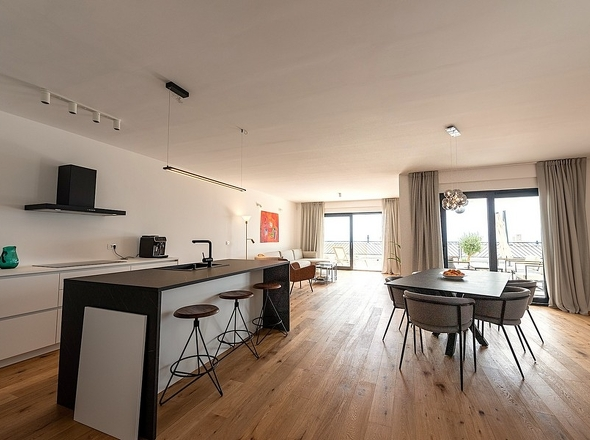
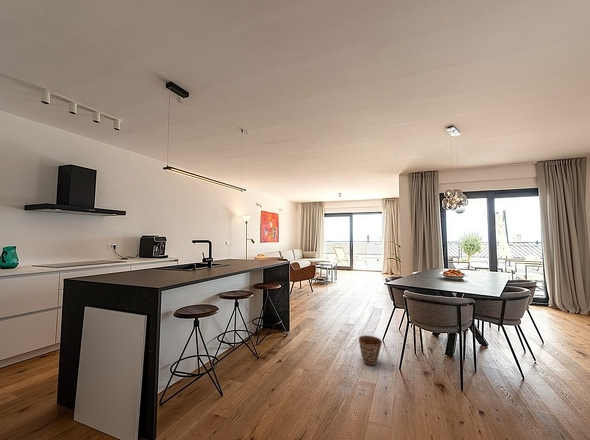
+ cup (370, 351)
